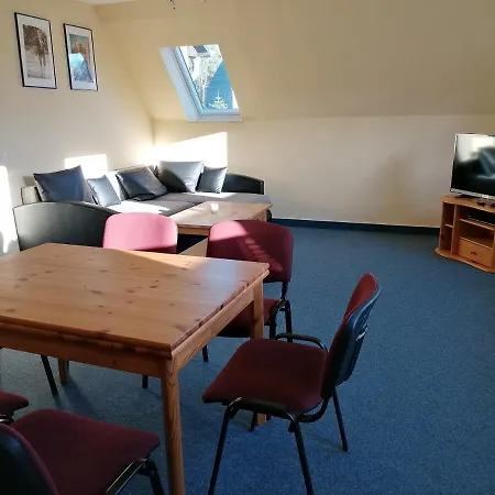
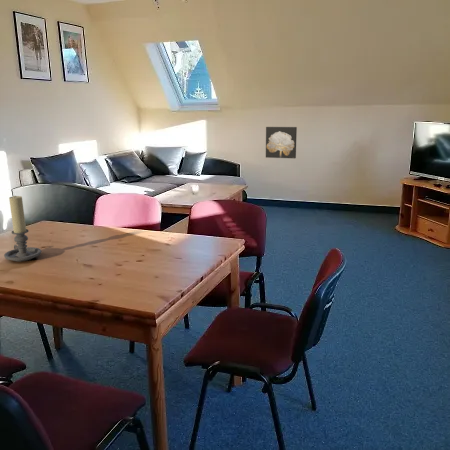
+ candle holder (18, 226)
+ wall art (280, 142)
